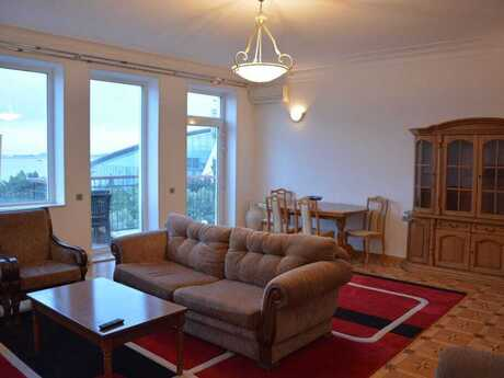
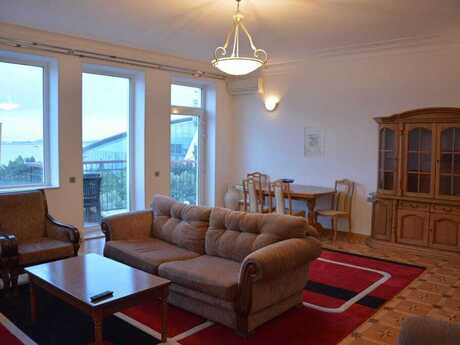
+ wall art (313, 141)
